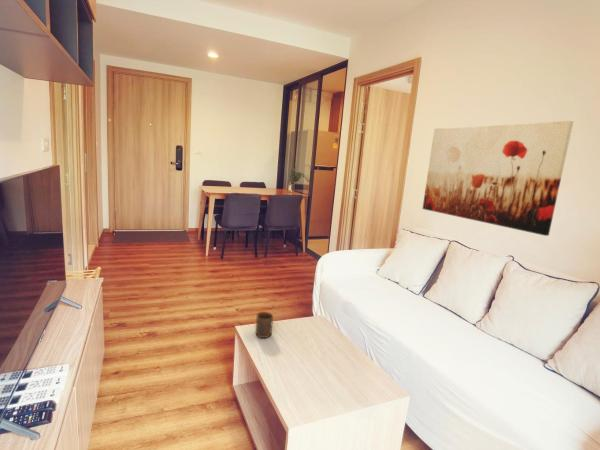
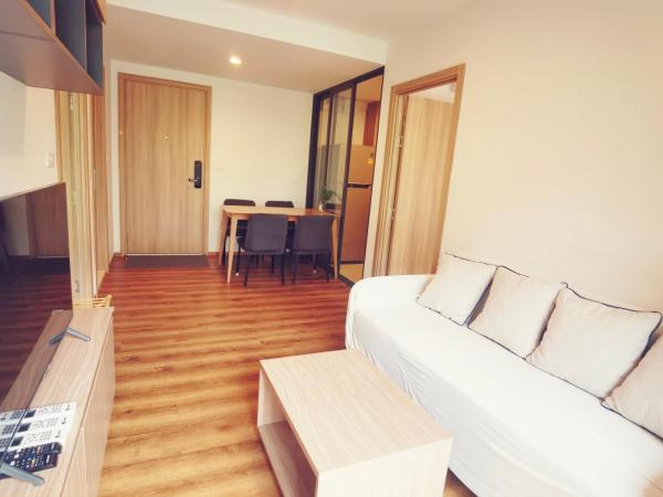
- cup (264, 325)
- wall art (482, 174)
